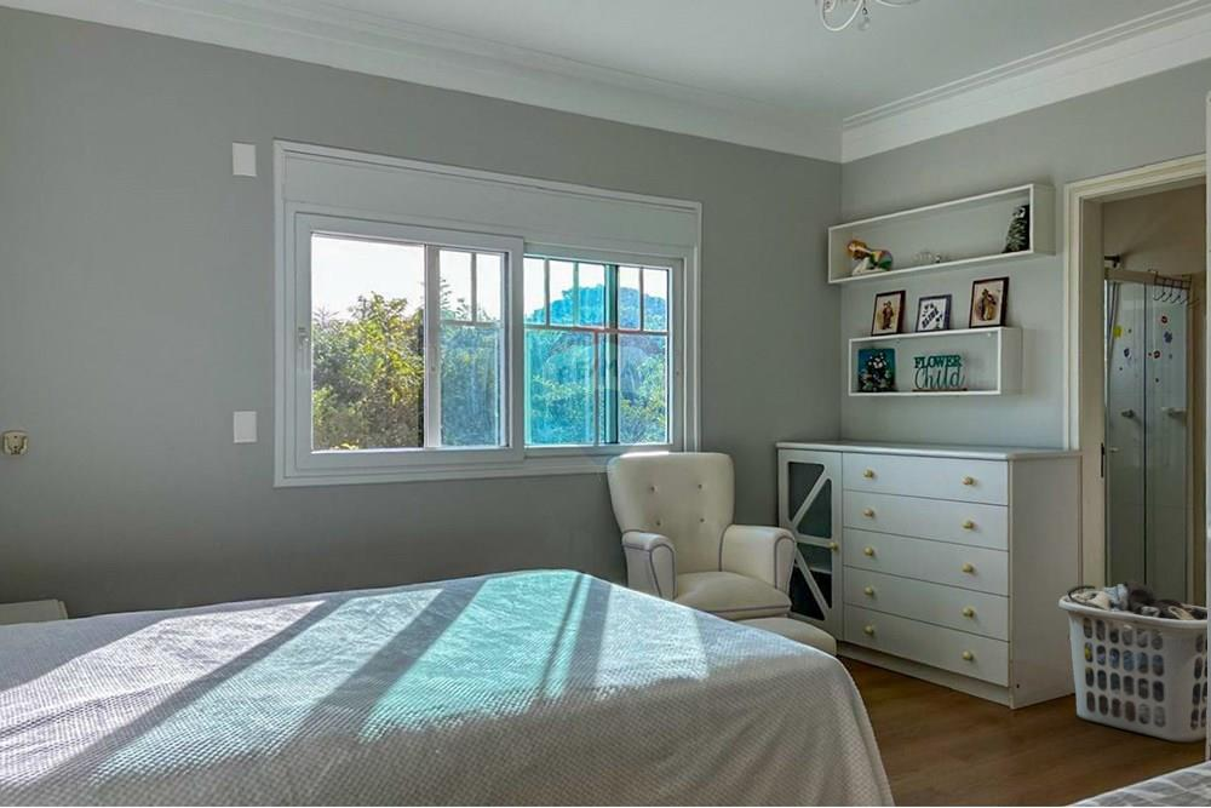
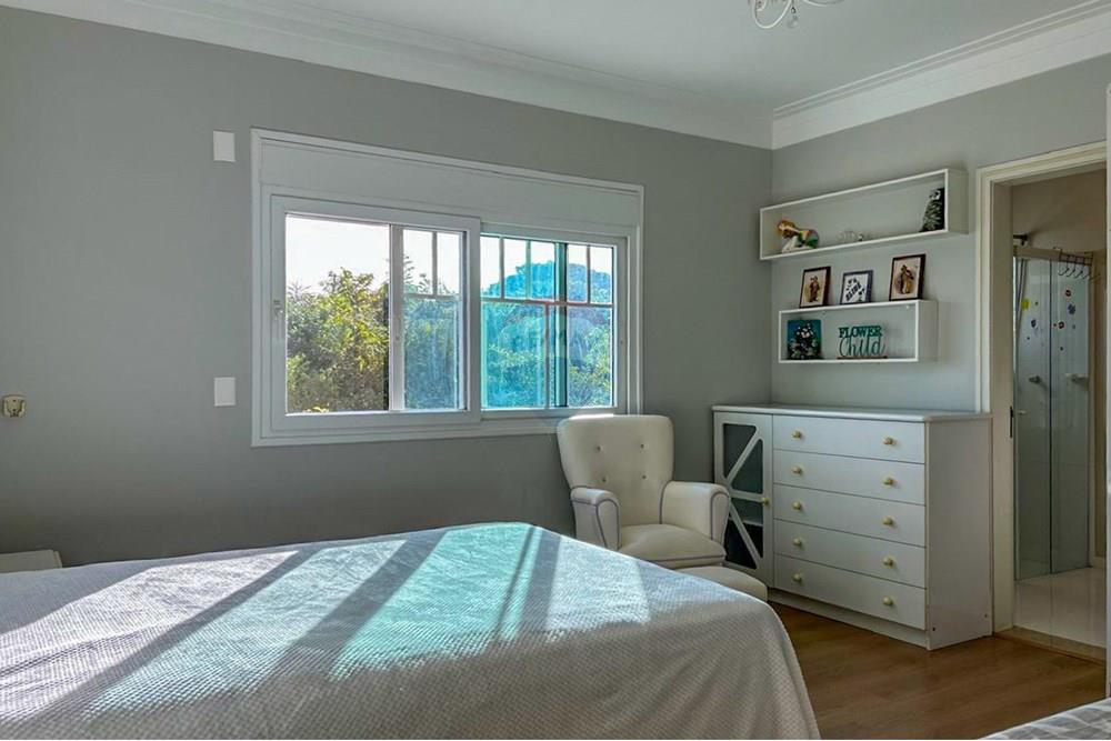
- clothes hamper (1141, 653)
